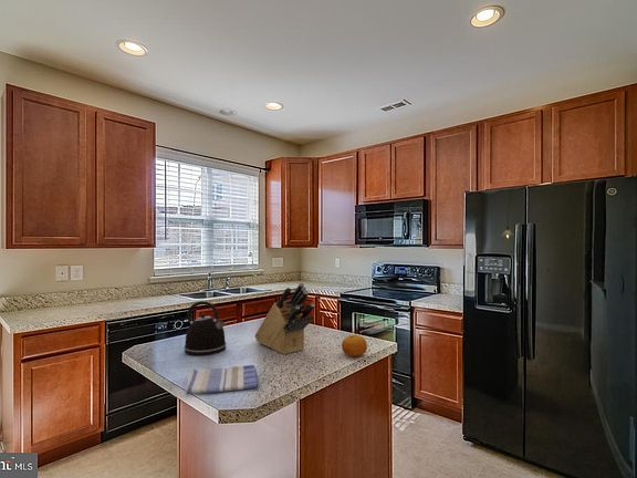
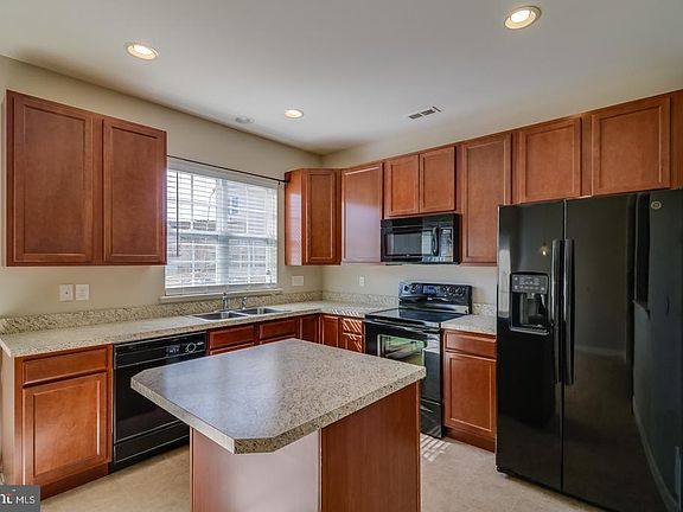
- knife block (283, 314)
- dish towel (222, 378)
- fruit (354, 345)
- kettle (205, 325)
